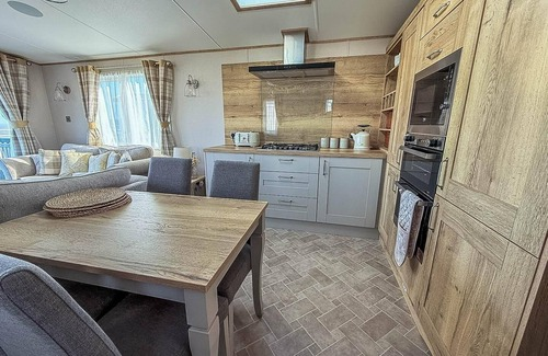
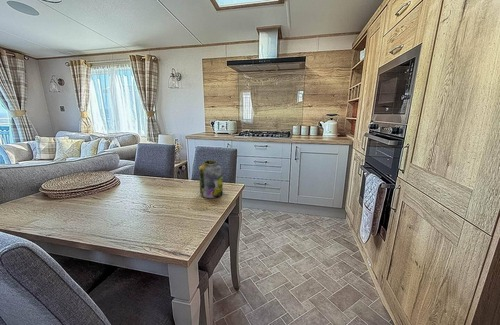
+ jar (211, 178)
